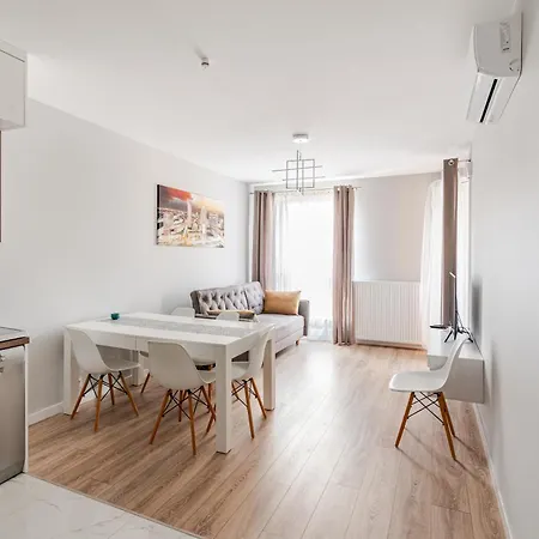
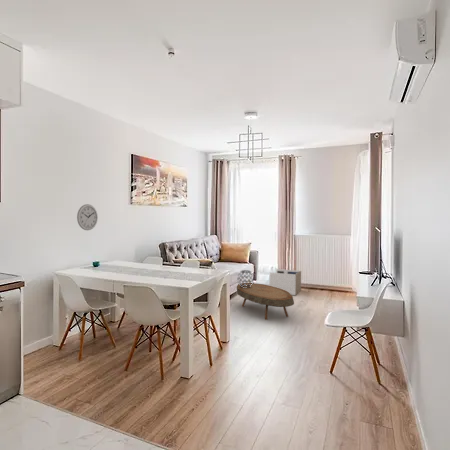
+ coffee table (263, 300)
+ architectural model (285, 281)
+ decorative sphere (245, 279)
+ wall clock (88, 217)
